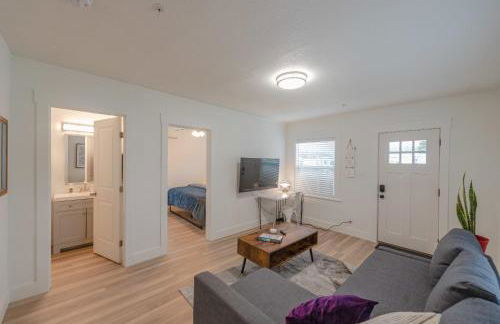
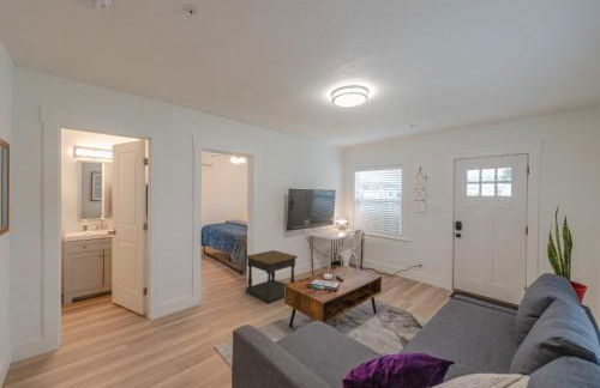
+ side table (271, 274)
